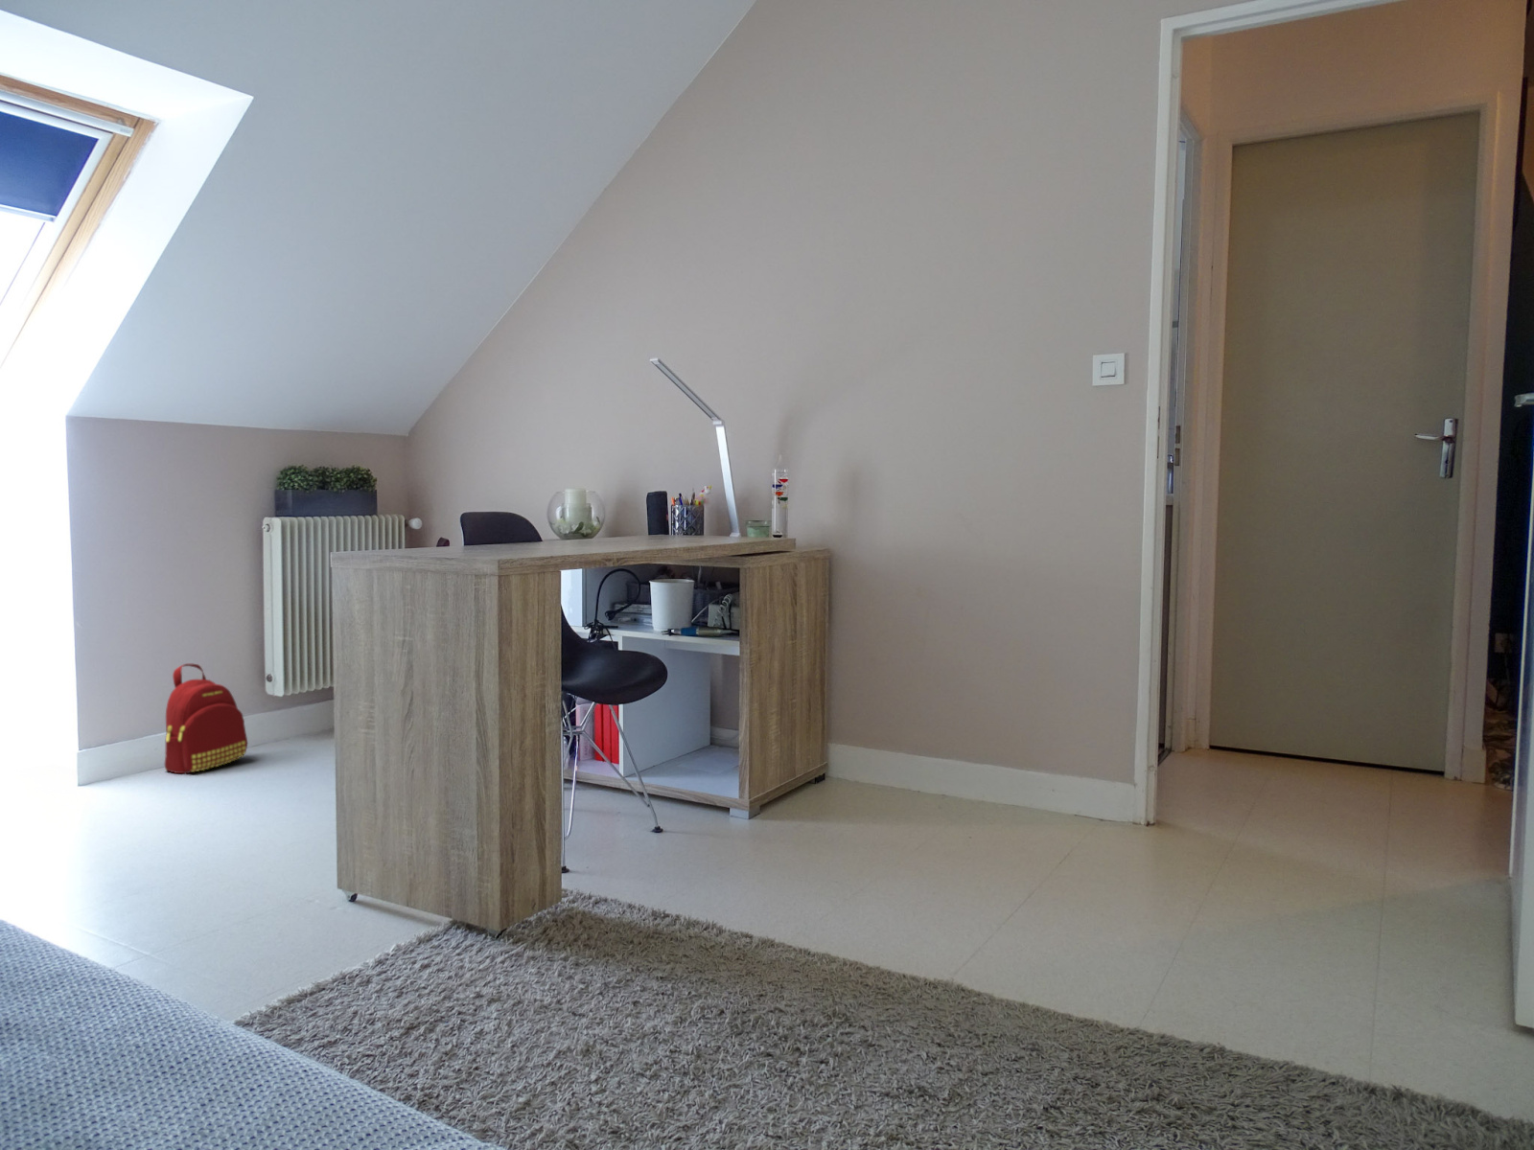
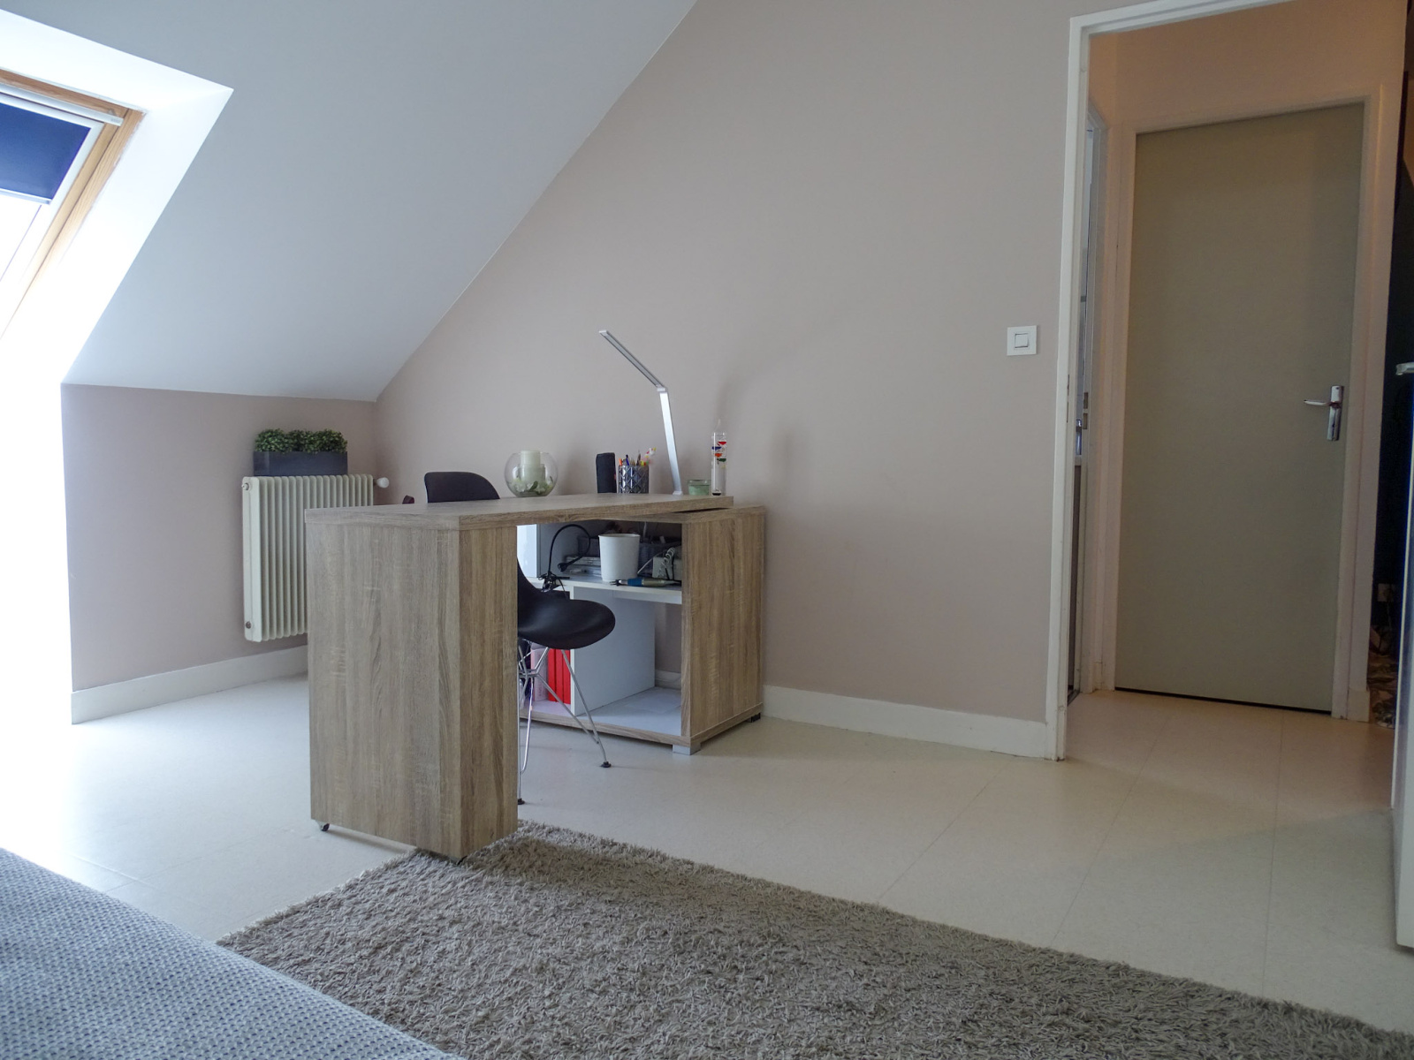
- backpack (202, 715)
